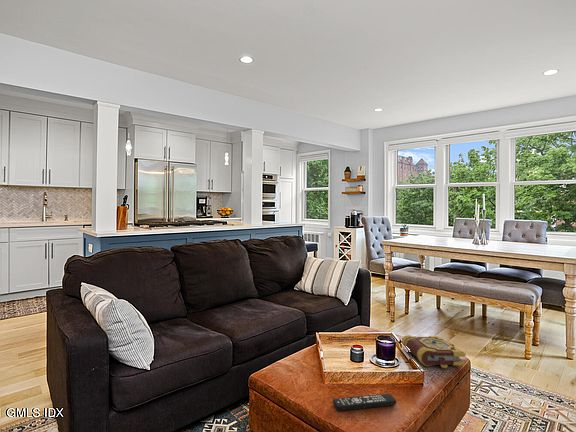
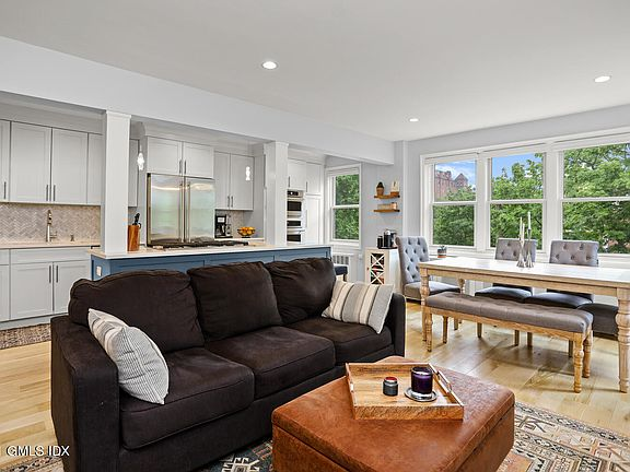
- book (433, 350)
- remote control (364, 402)
